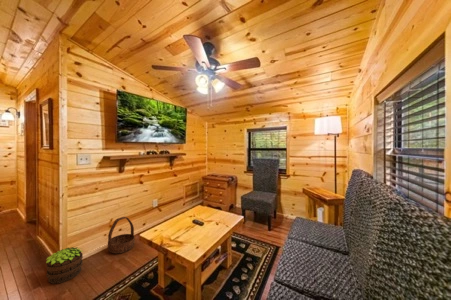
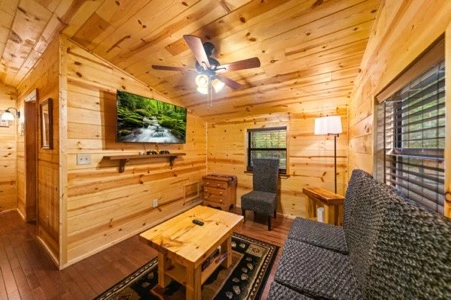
- potted plant (65, 262)
- basket (122, 234)
